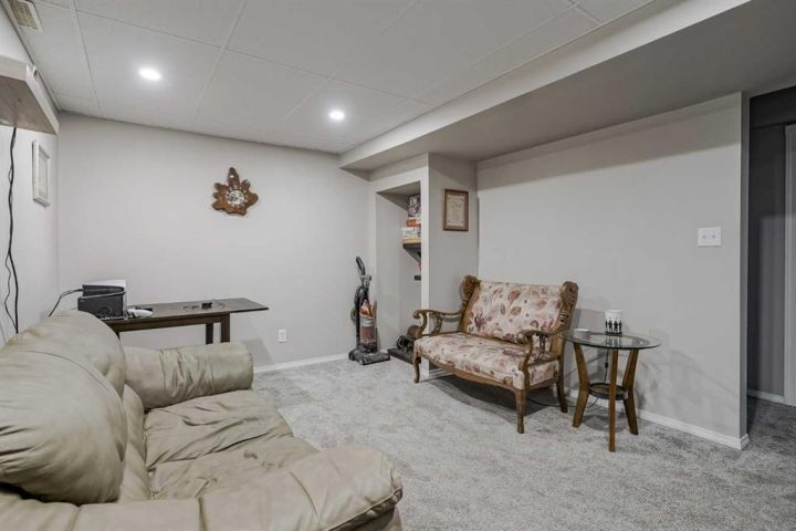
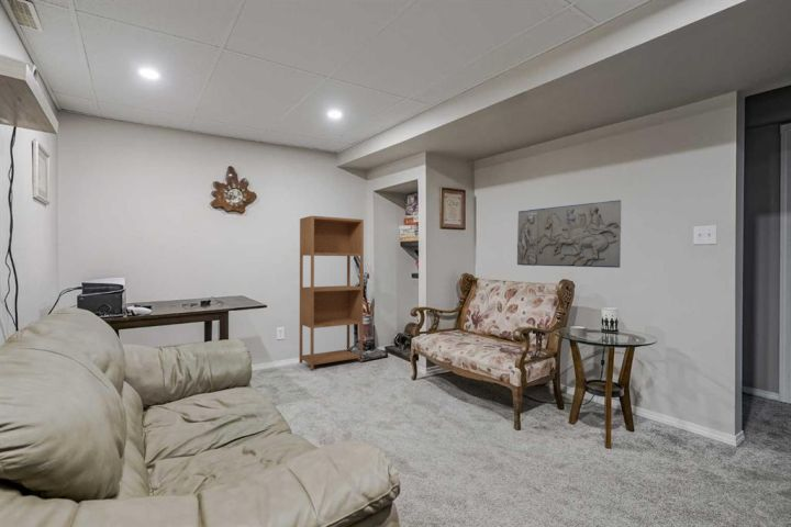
+ bookcase (331, 290)
+ relief sculpture (562, 236)
